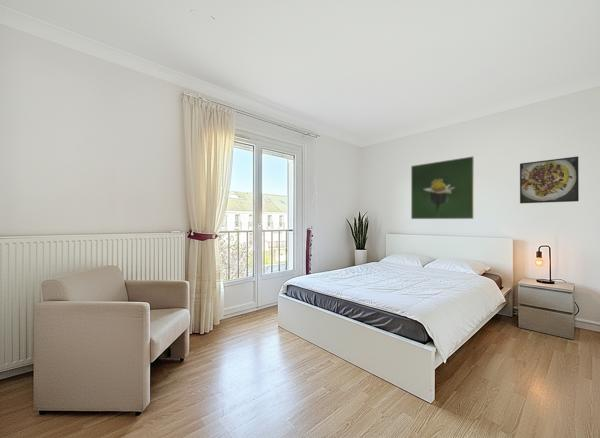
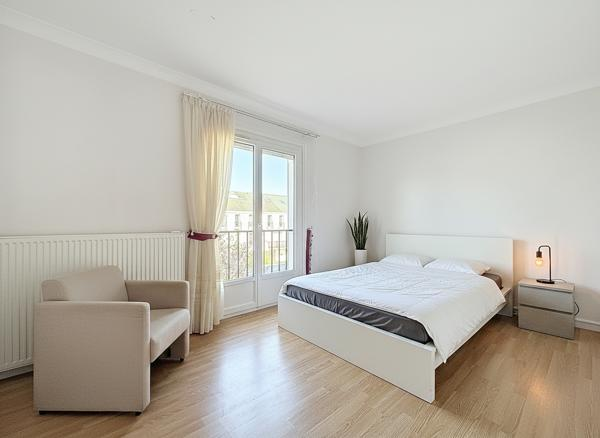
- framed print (440, 190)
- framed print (547, 181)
